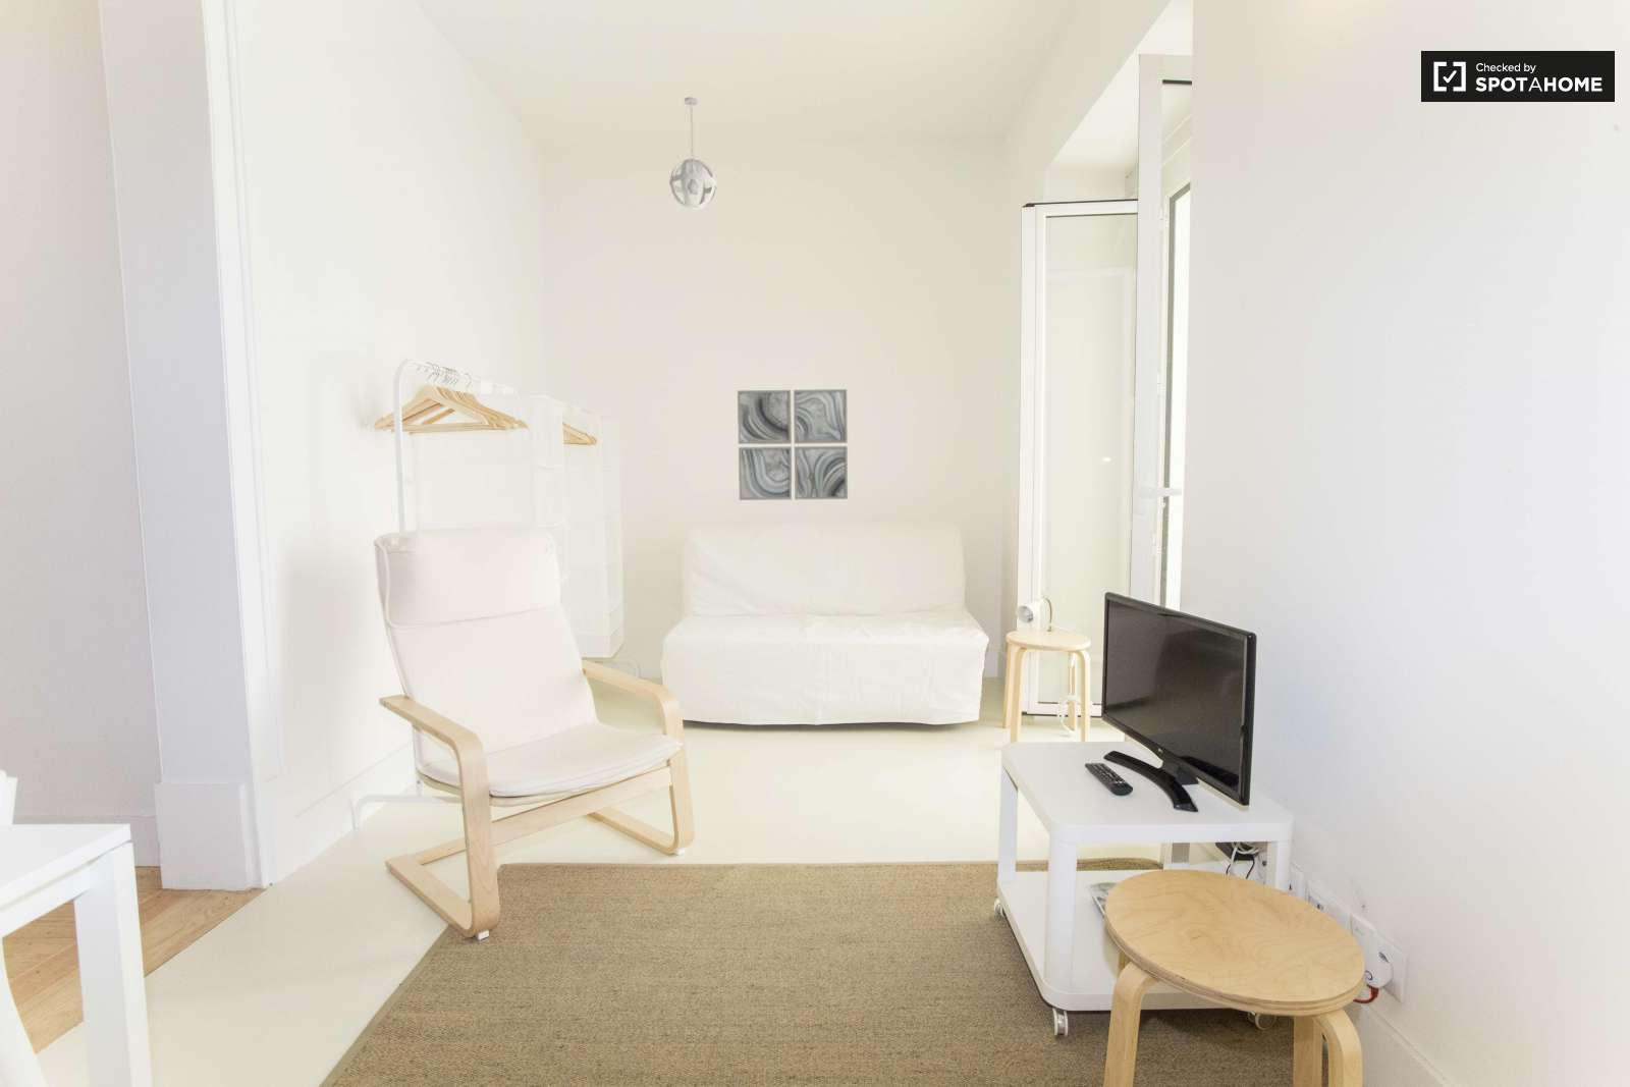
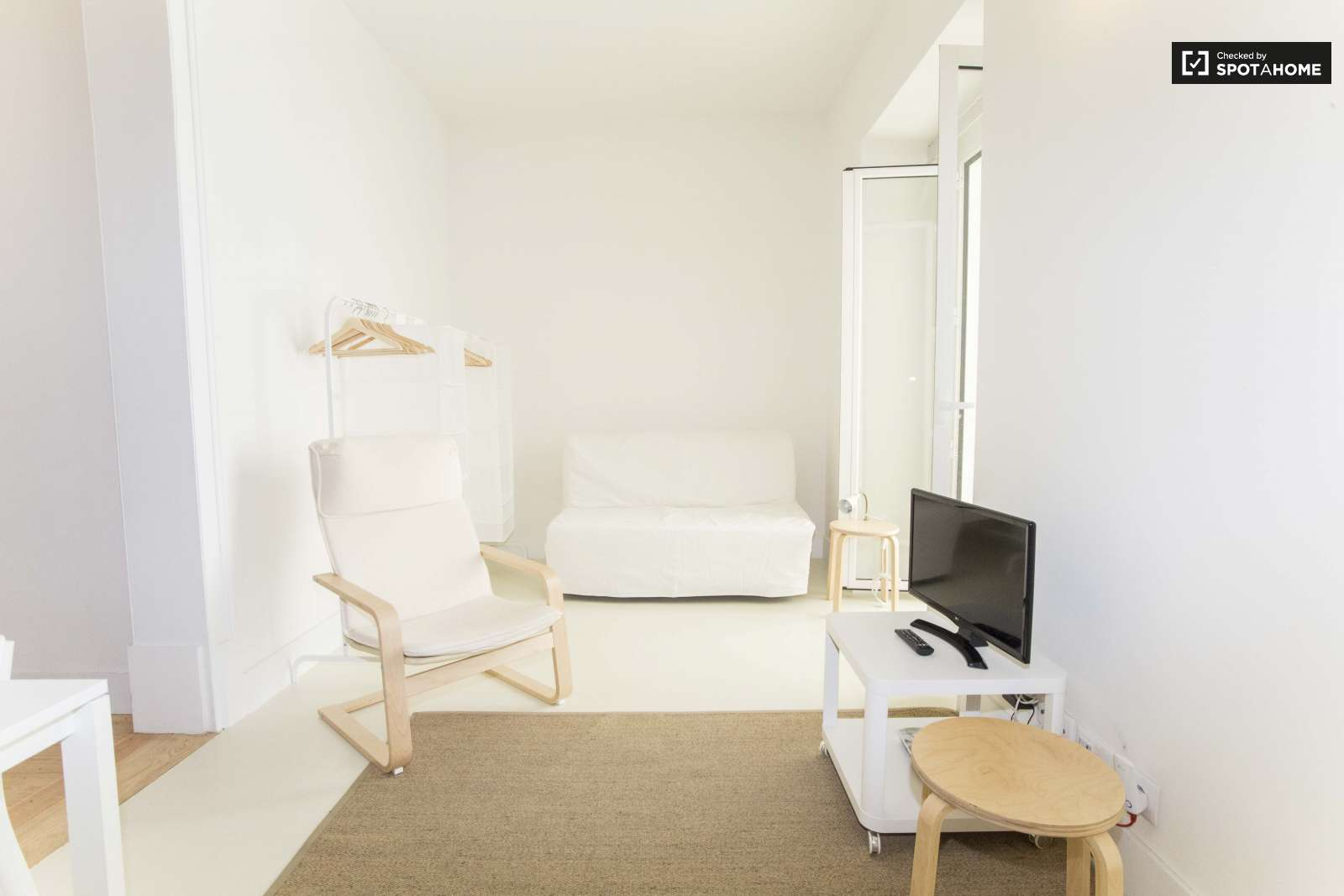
- pendant light (693, 154)
- wall art (791, 443)
